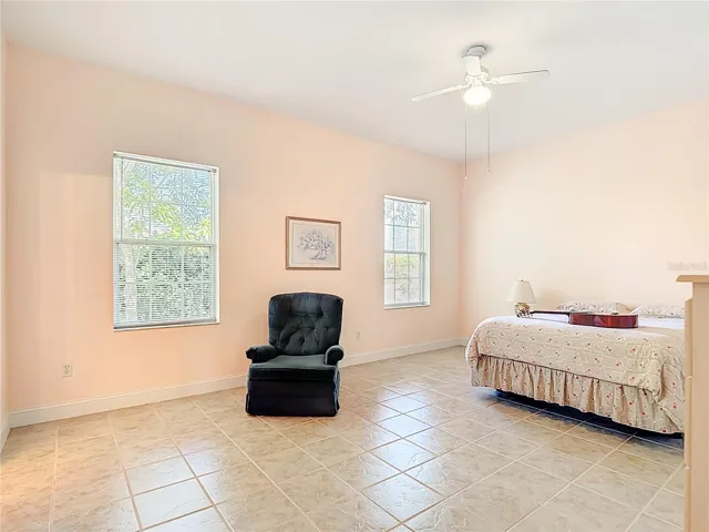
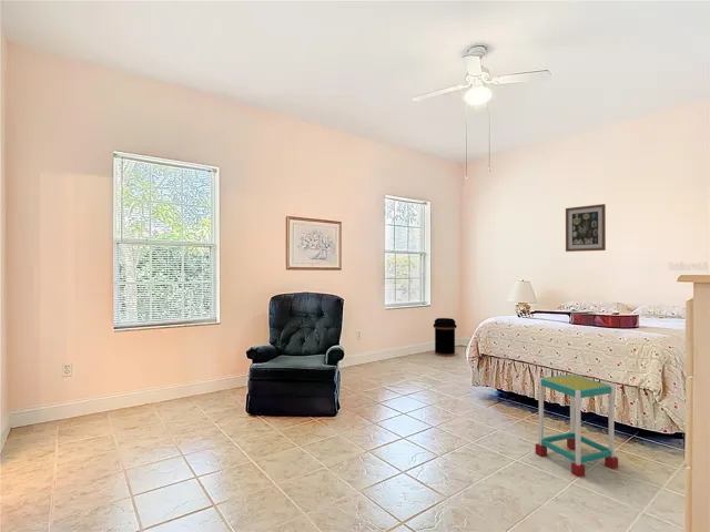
+ trash can (445, 336)
+ side table (574, 420)
+ wall art (585, 228)
